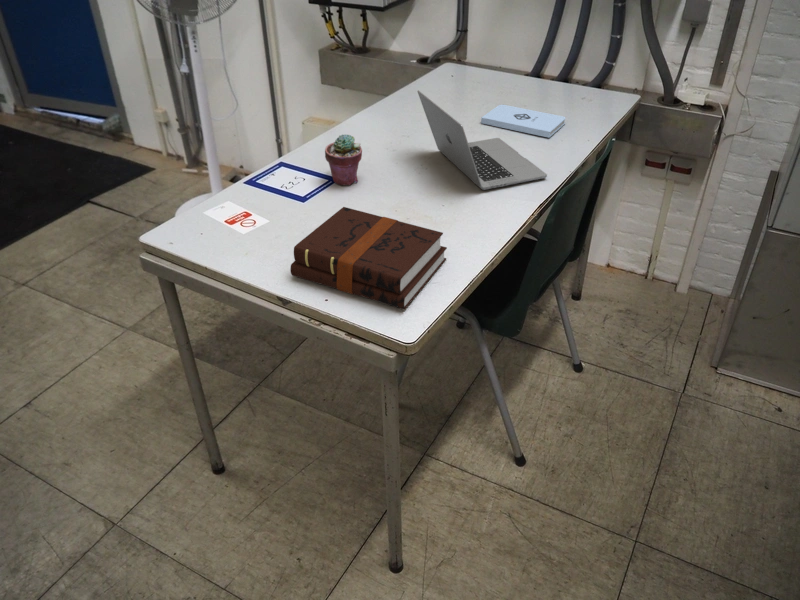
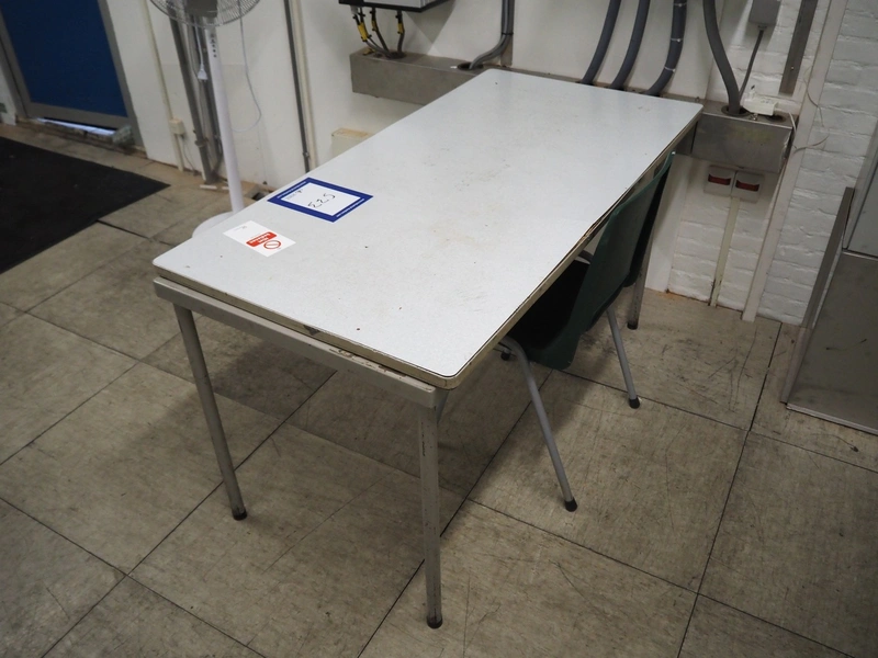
- hardback book (369, 254)
- potted succulent (344, 158)
- laptop (481, 140)
- notepad (523, 120)
